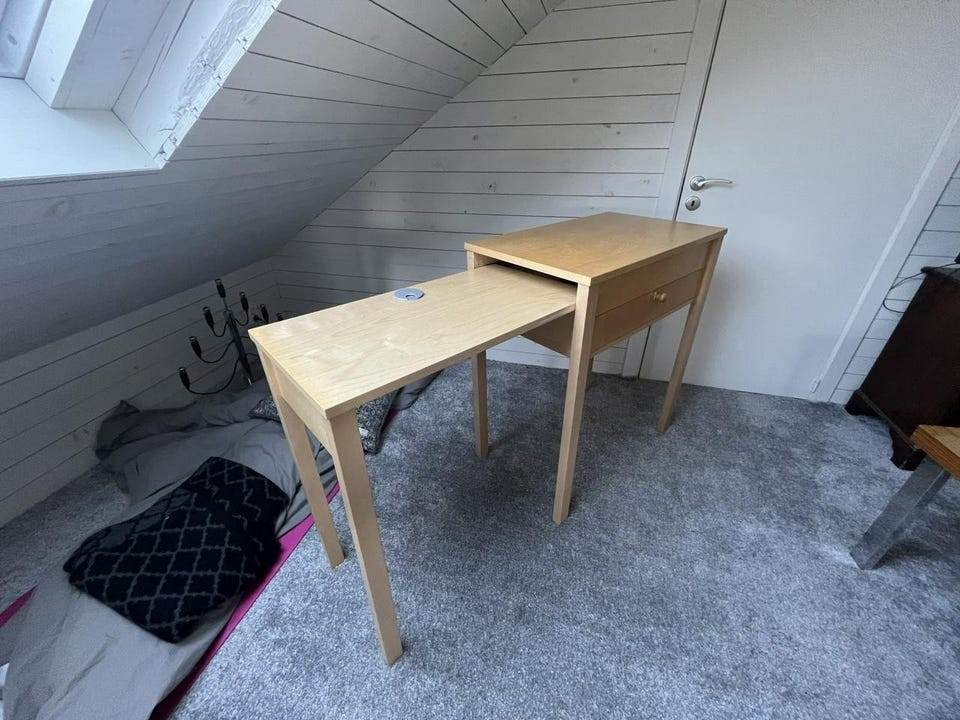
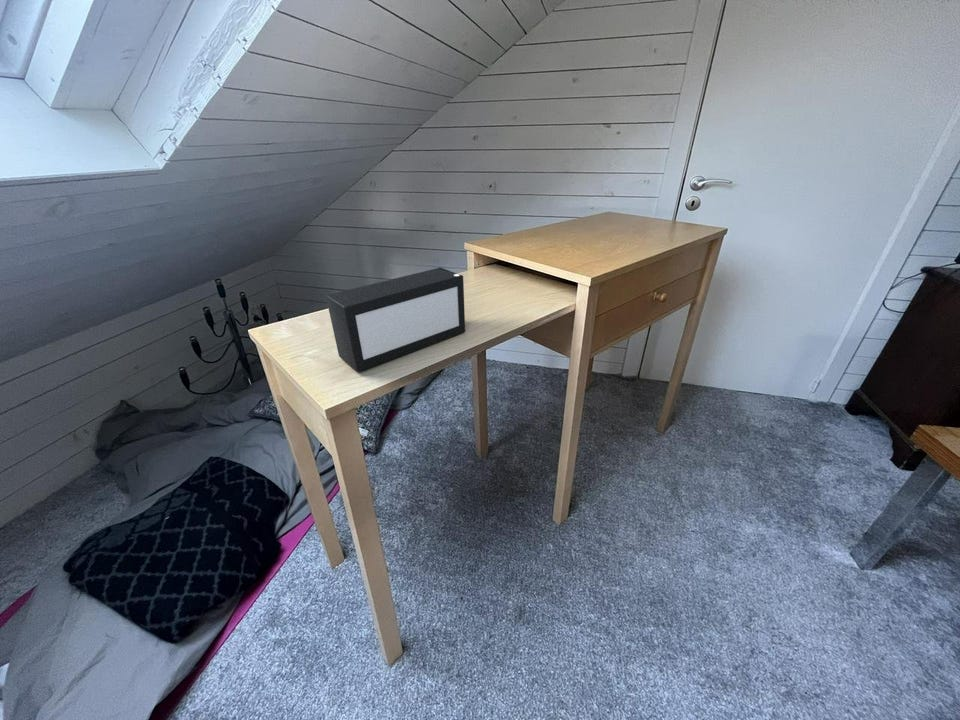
+ speaker (402, 315)
